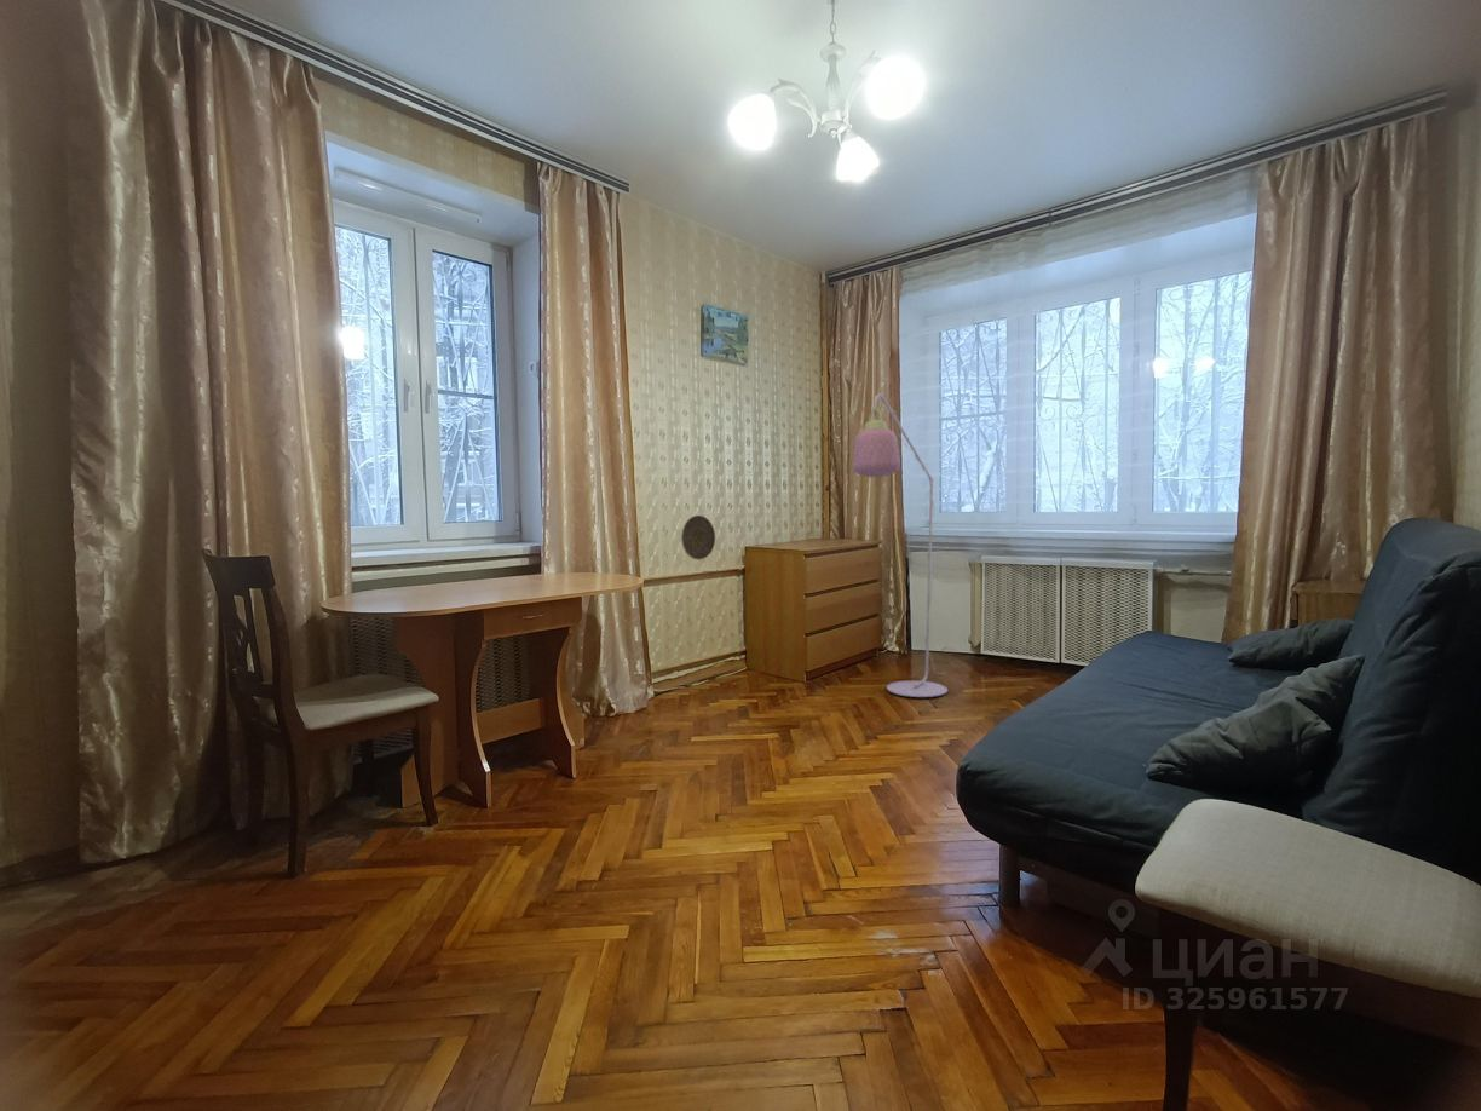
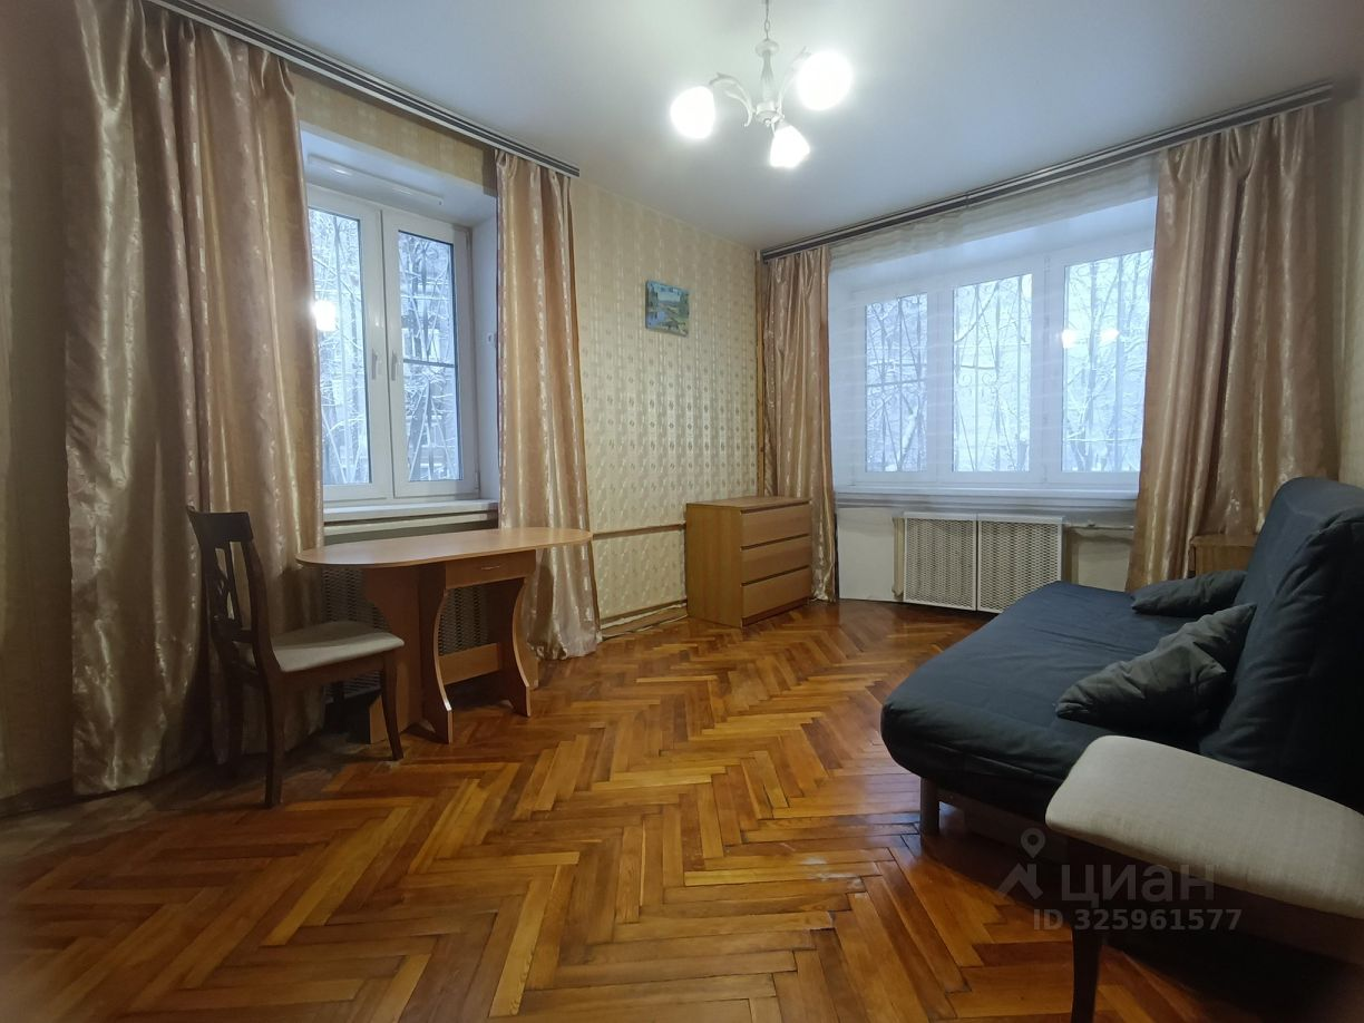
- floor lamp (928, 548)
- decorative plate (697, 537)
